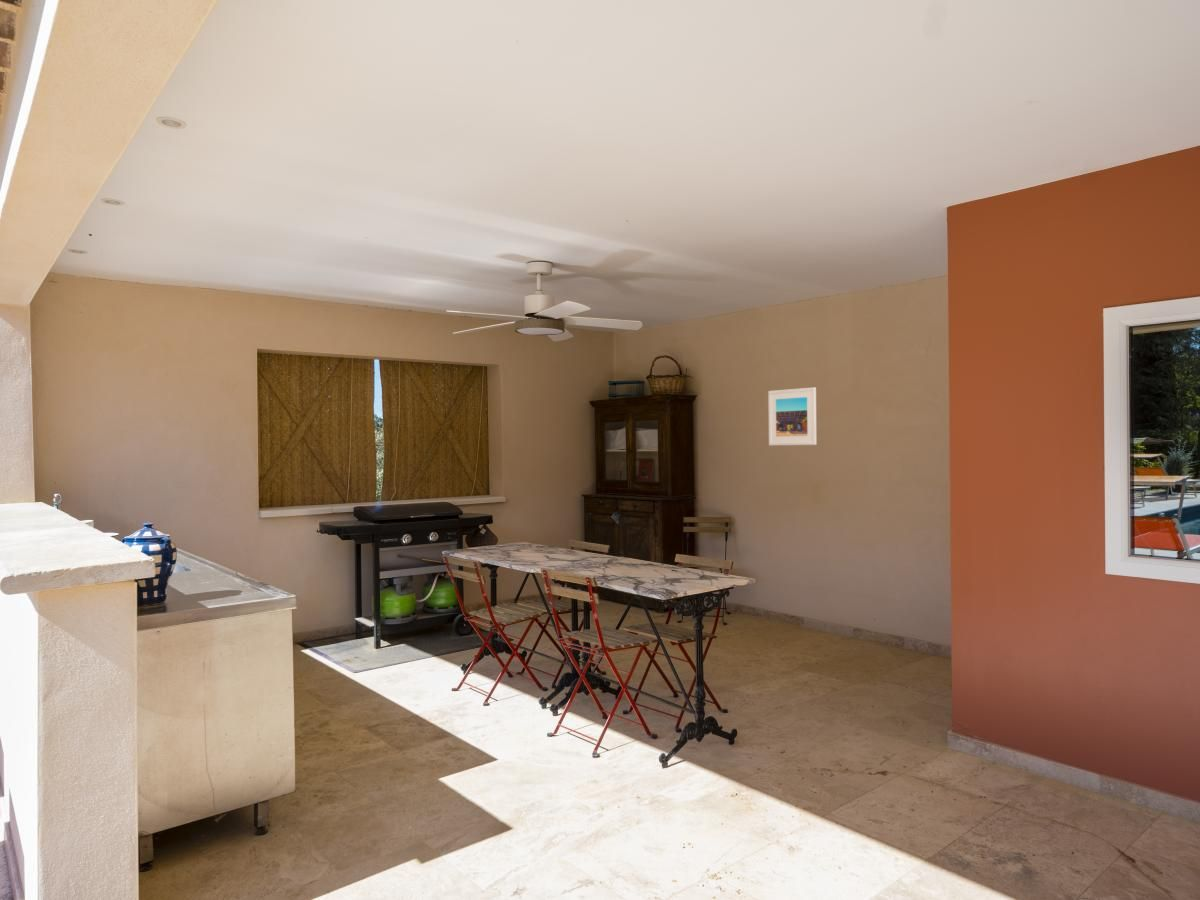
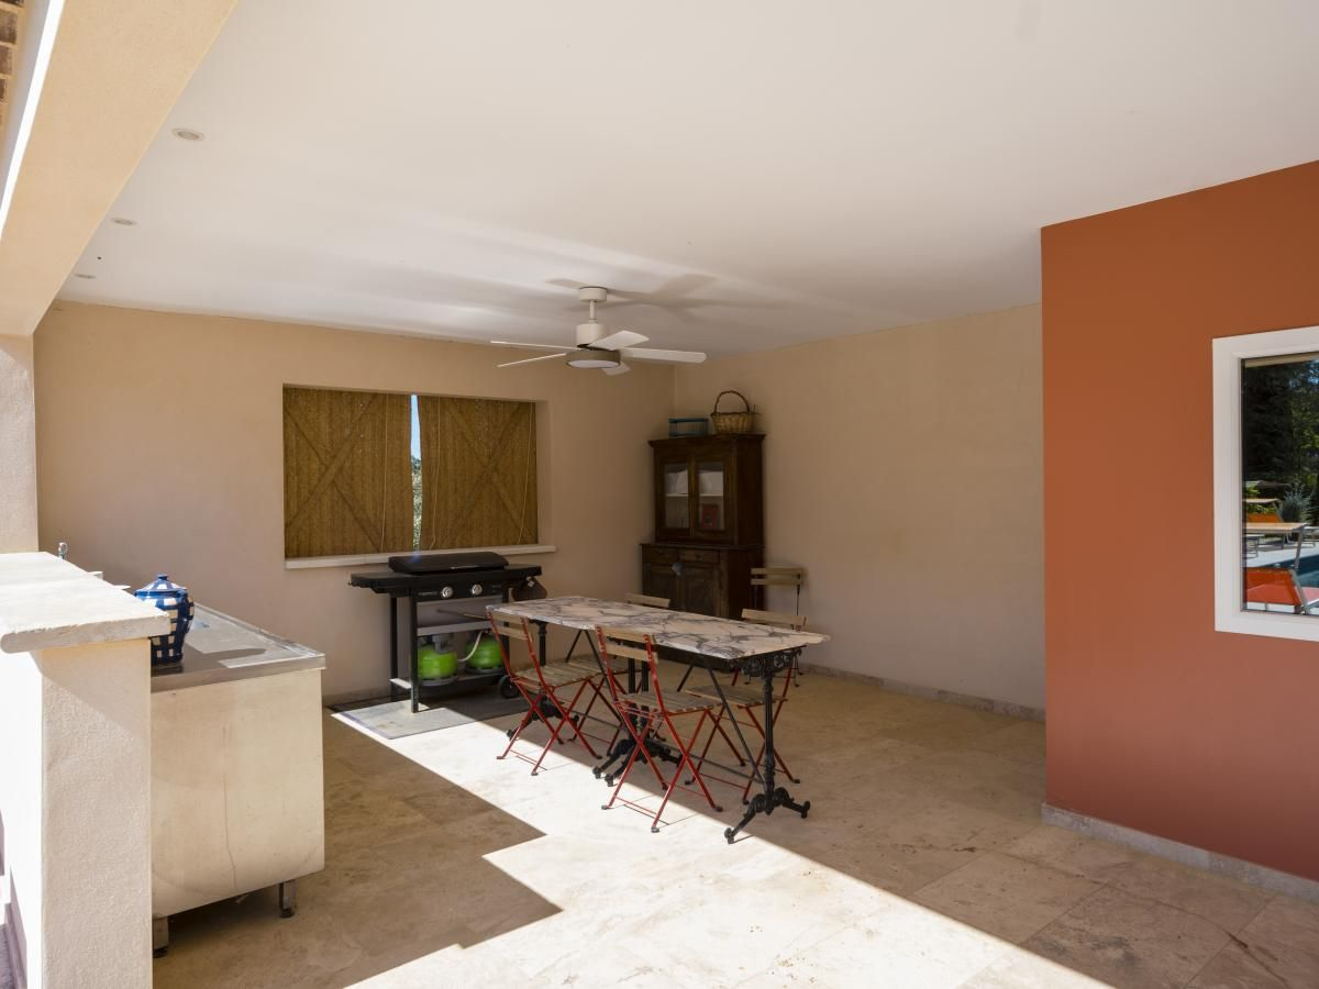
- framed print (791, 417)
